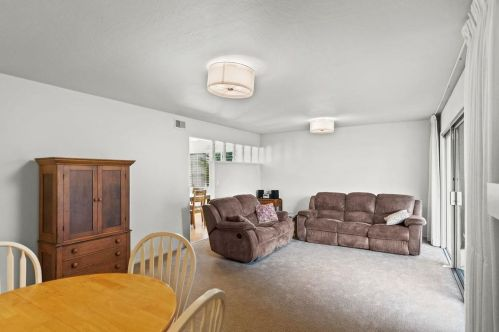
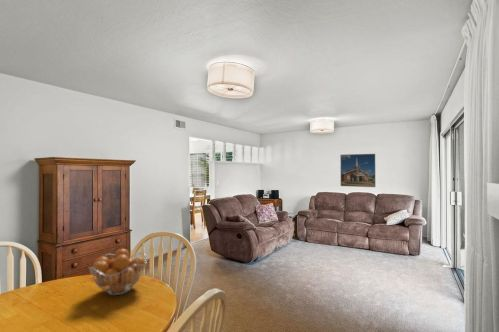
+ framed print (357, 170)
+ fruit basket (119, 270)
